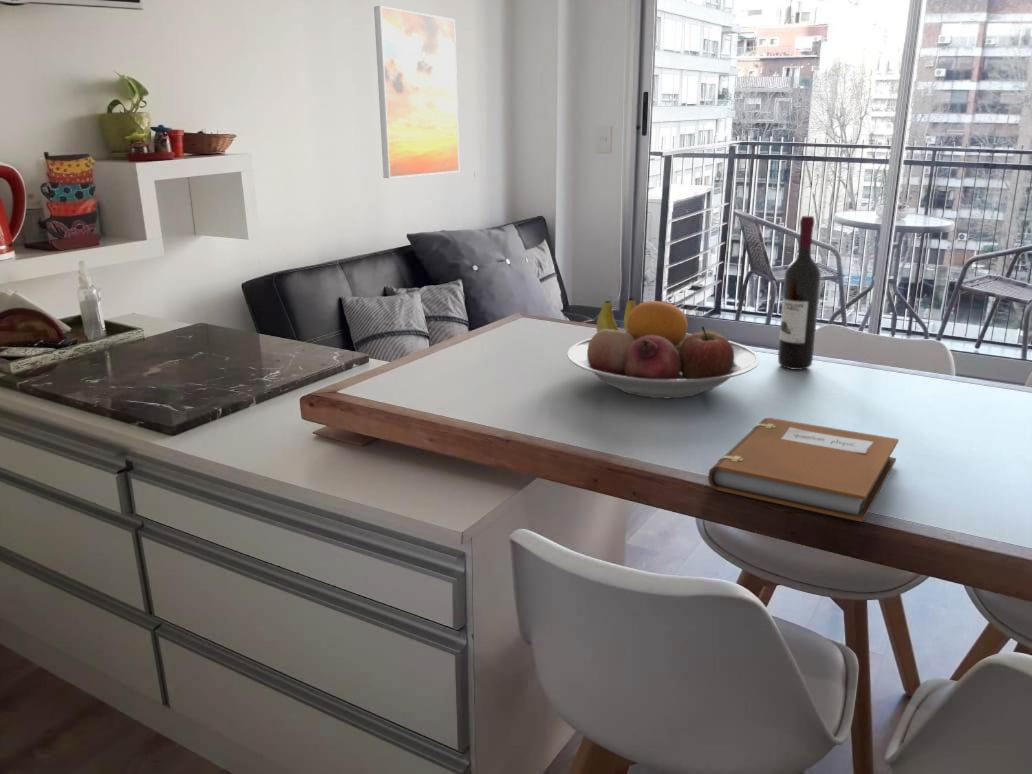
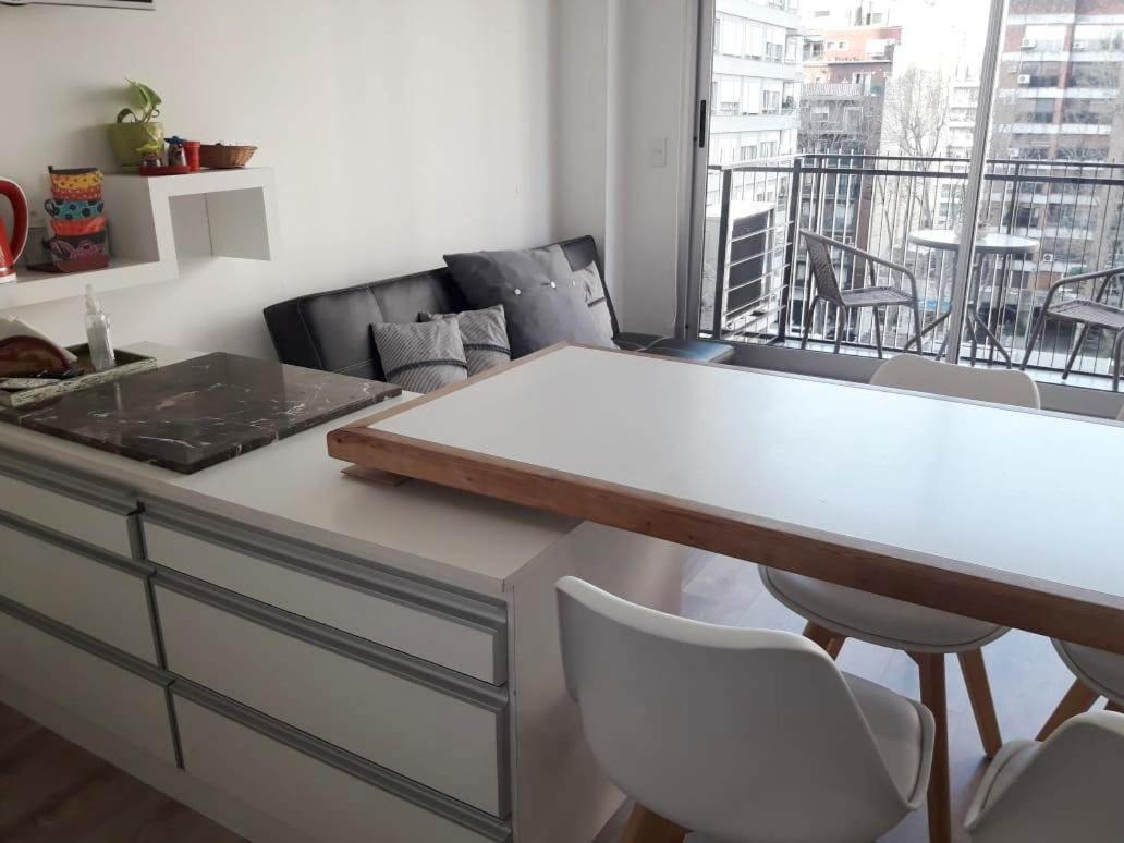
- notebook (806, 461)
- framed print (420, 96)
- wine bottle (801, 293)
- fruit bowl (662, 346)
